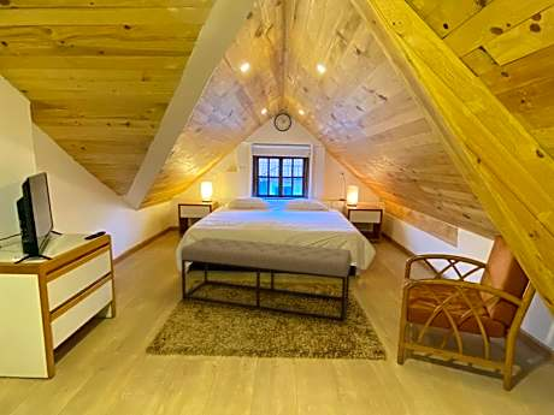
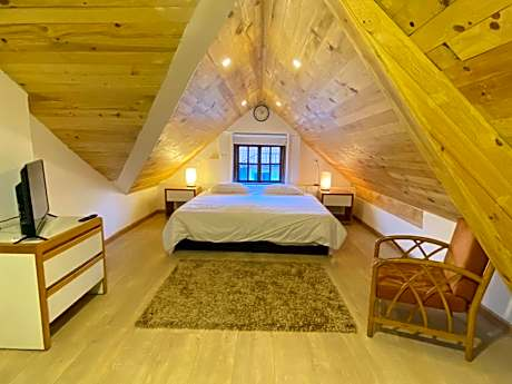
- bench (265, 269)
